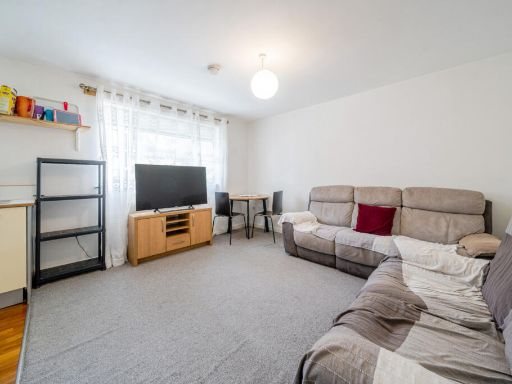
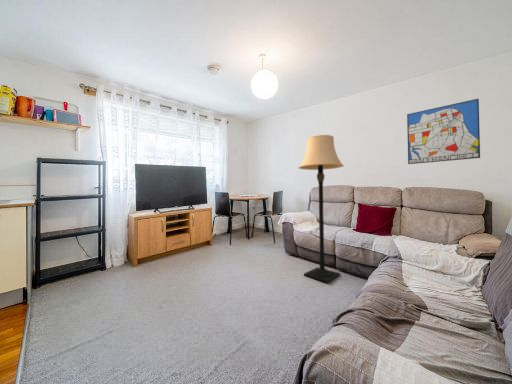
+ lamp (321, 206)
+ wall art (440, 134)
